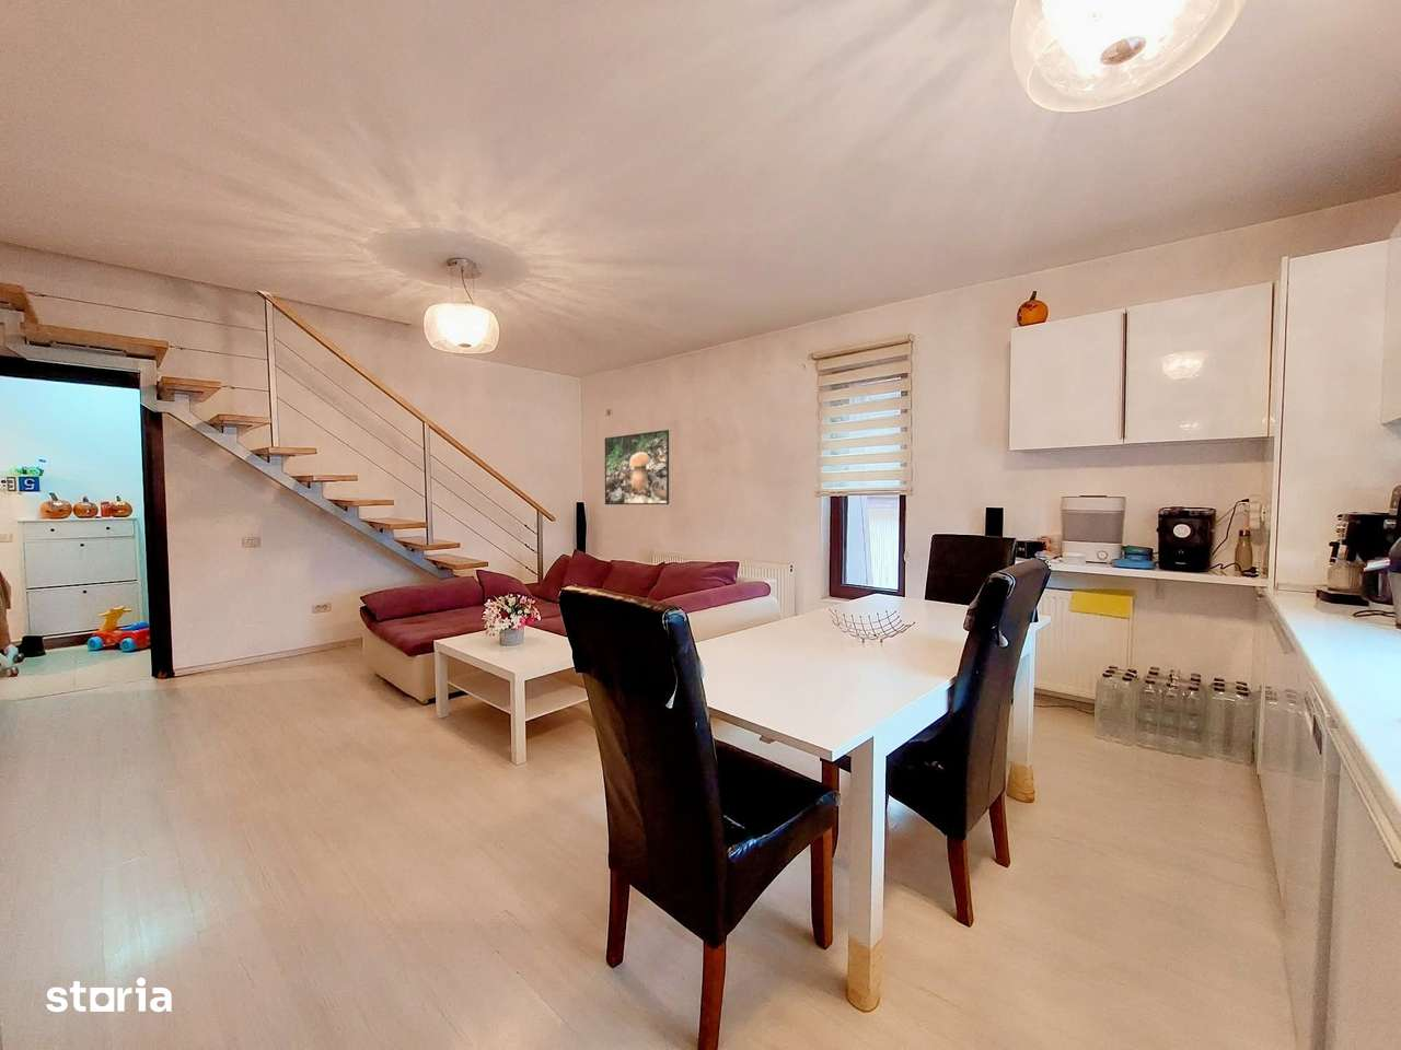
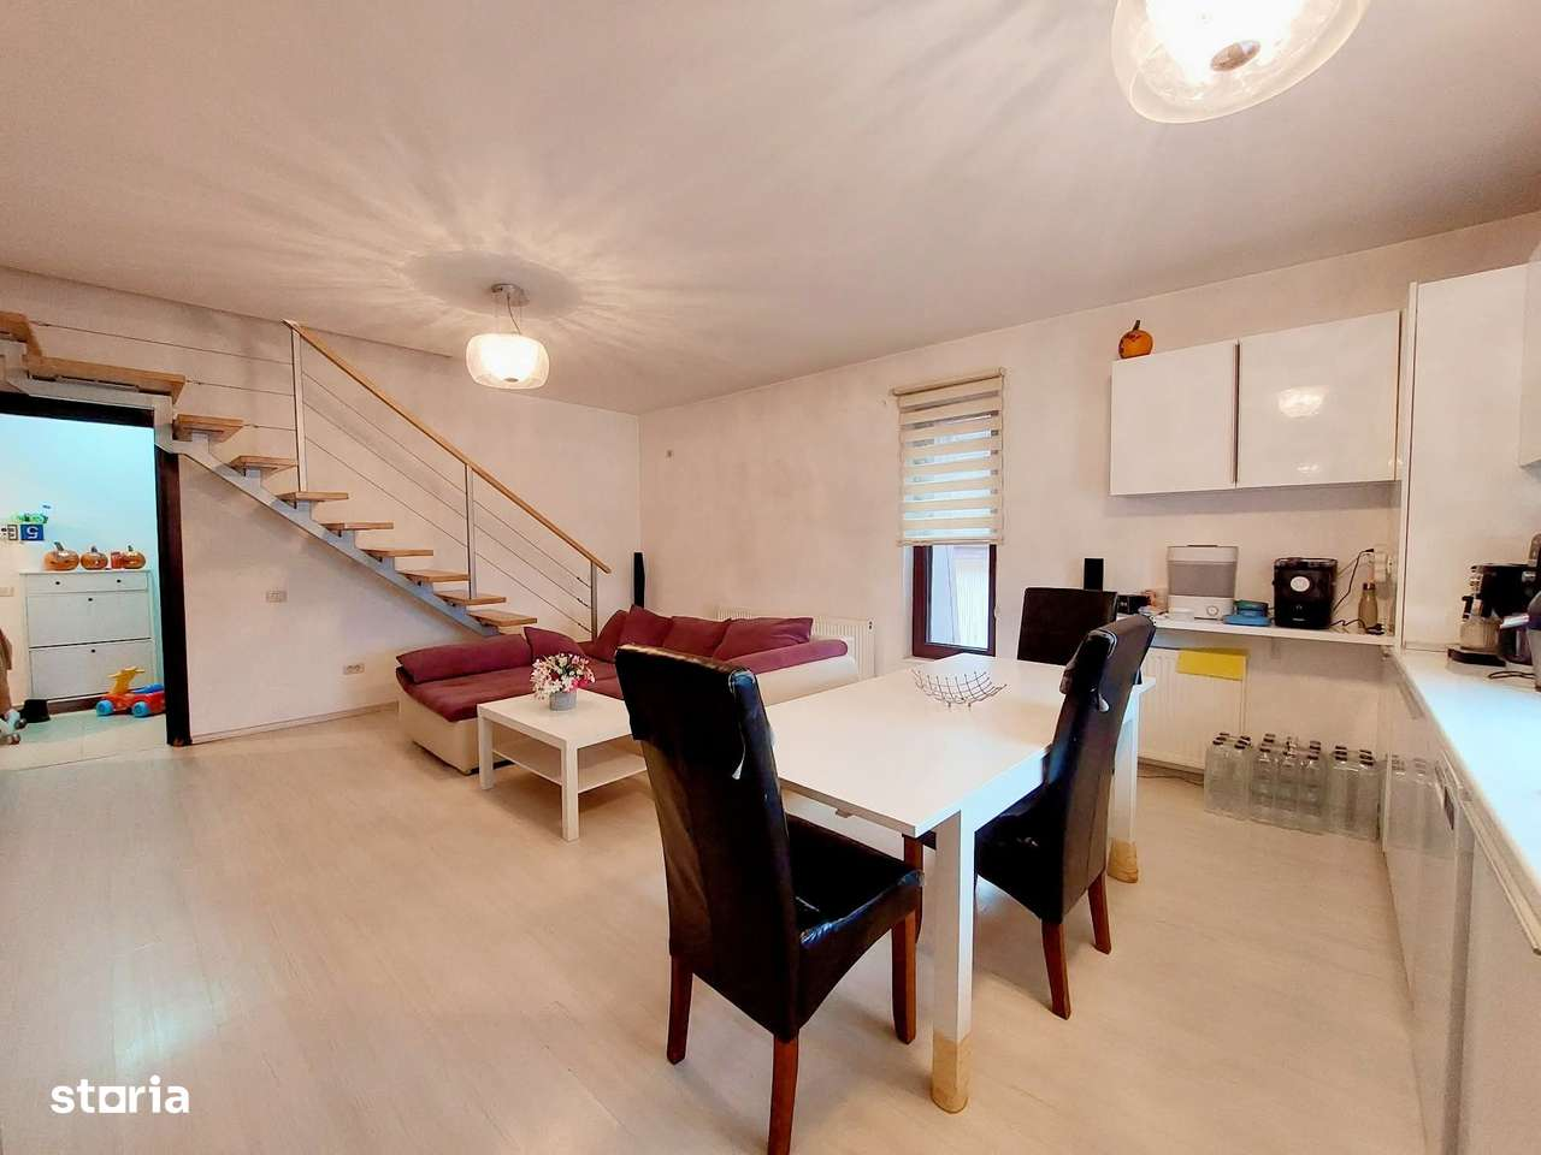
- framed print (634, 469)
